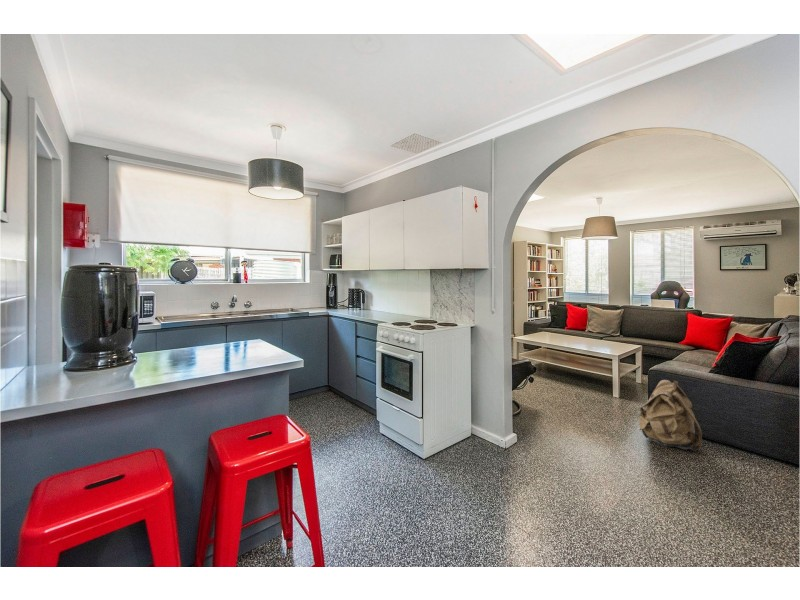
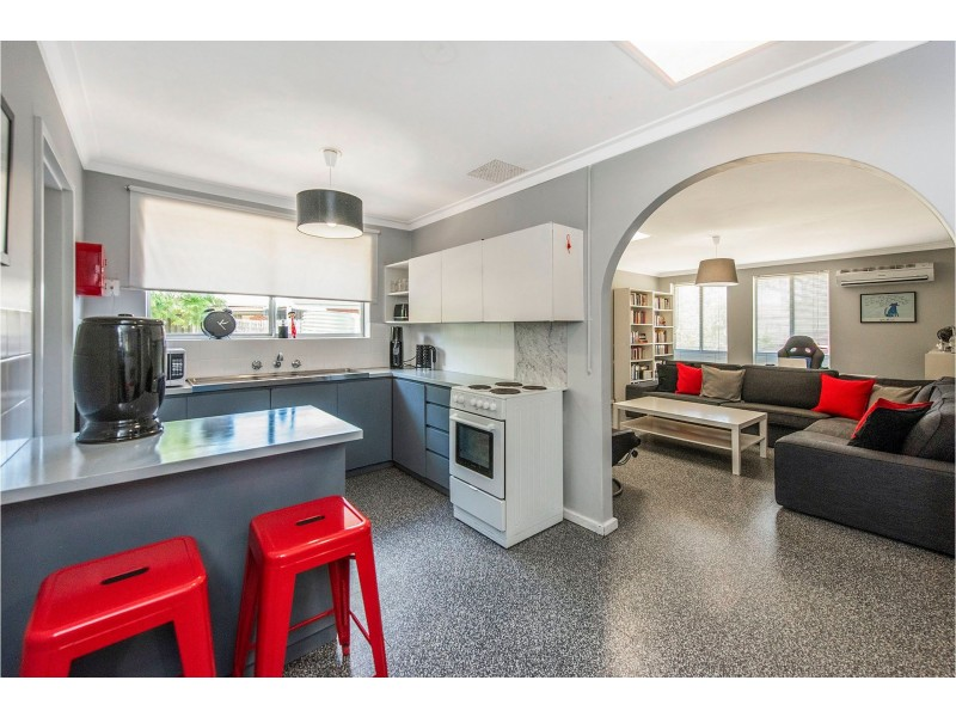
- backpack (672, 410)
